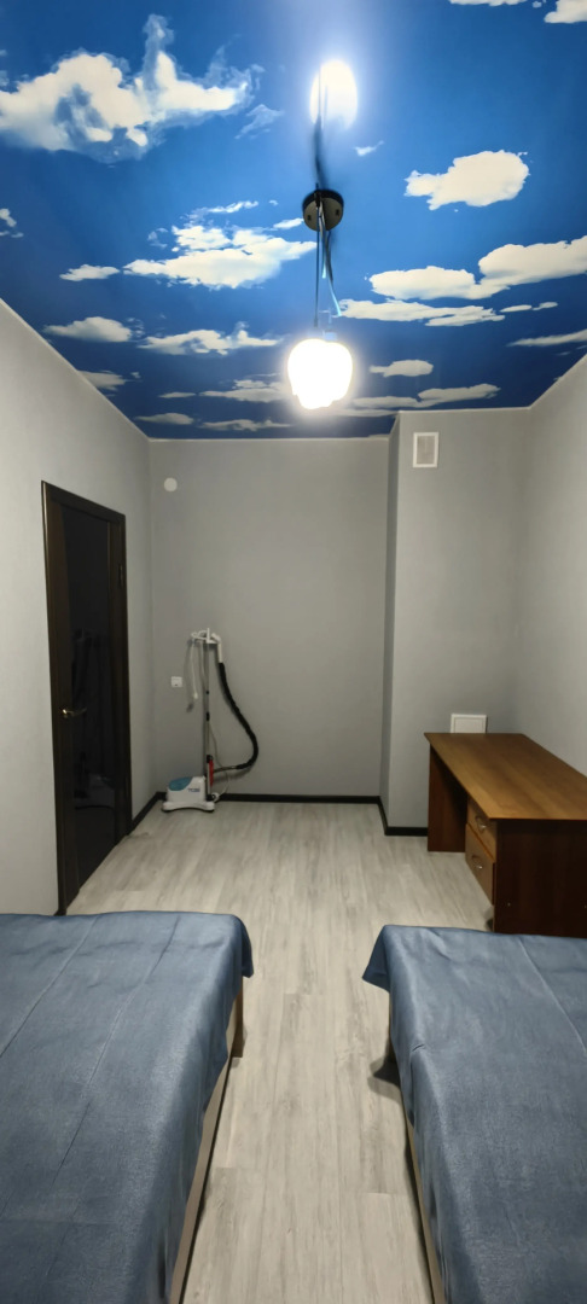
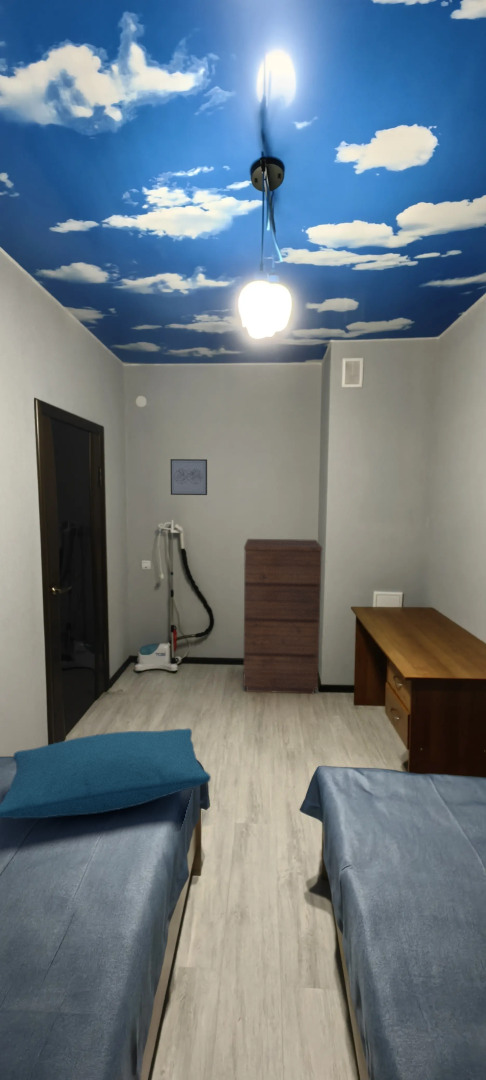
+ pillow (107, 768)
+ wall art (188, 477)
+ dresser (281, 613)
